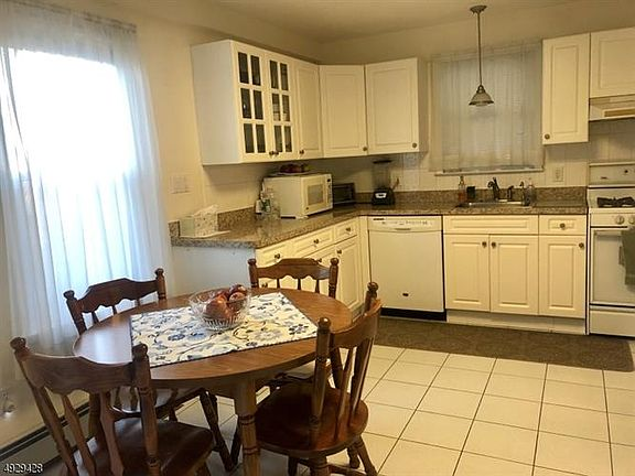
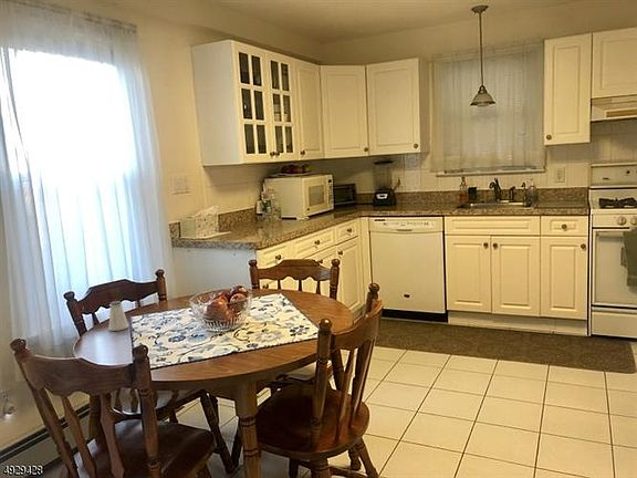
+ saltshaker (116, 314)
